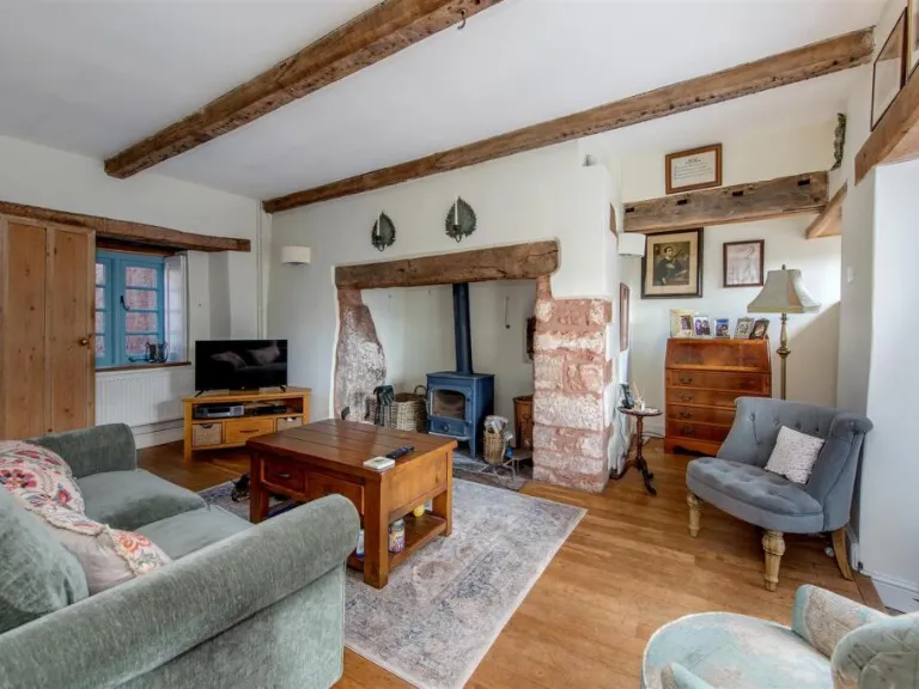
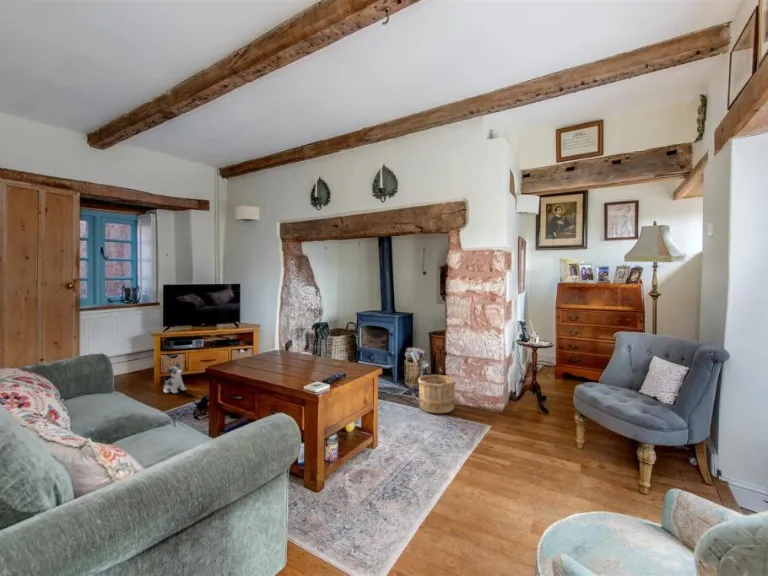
+ wooden bucket (436, 393)
+ plush toy (173, 376)
